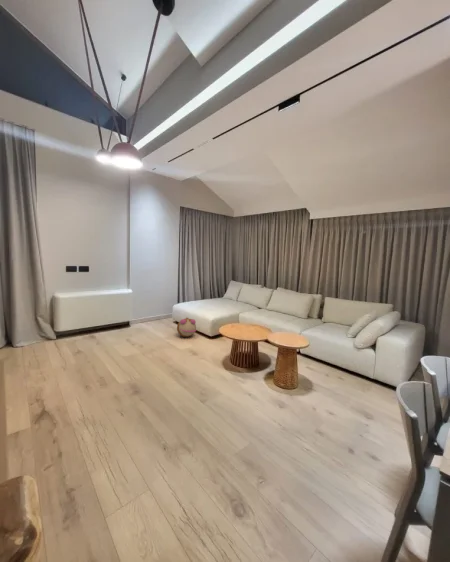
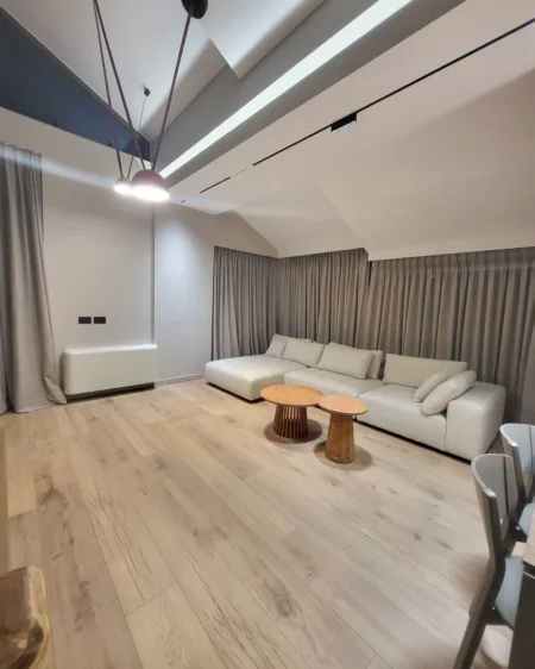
- plush toy (186, 327)
